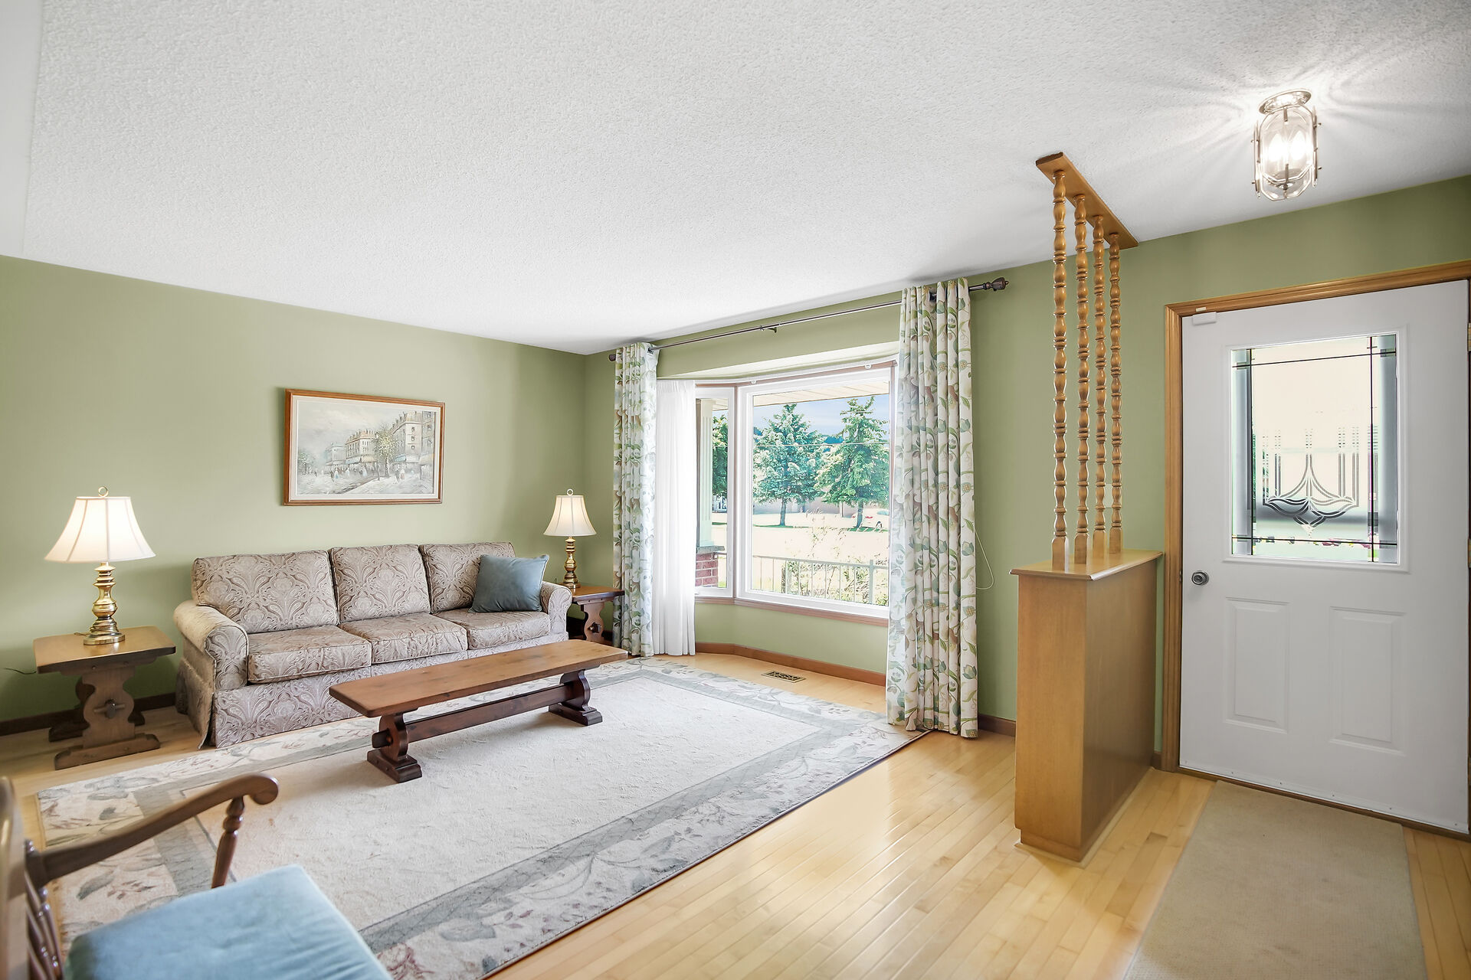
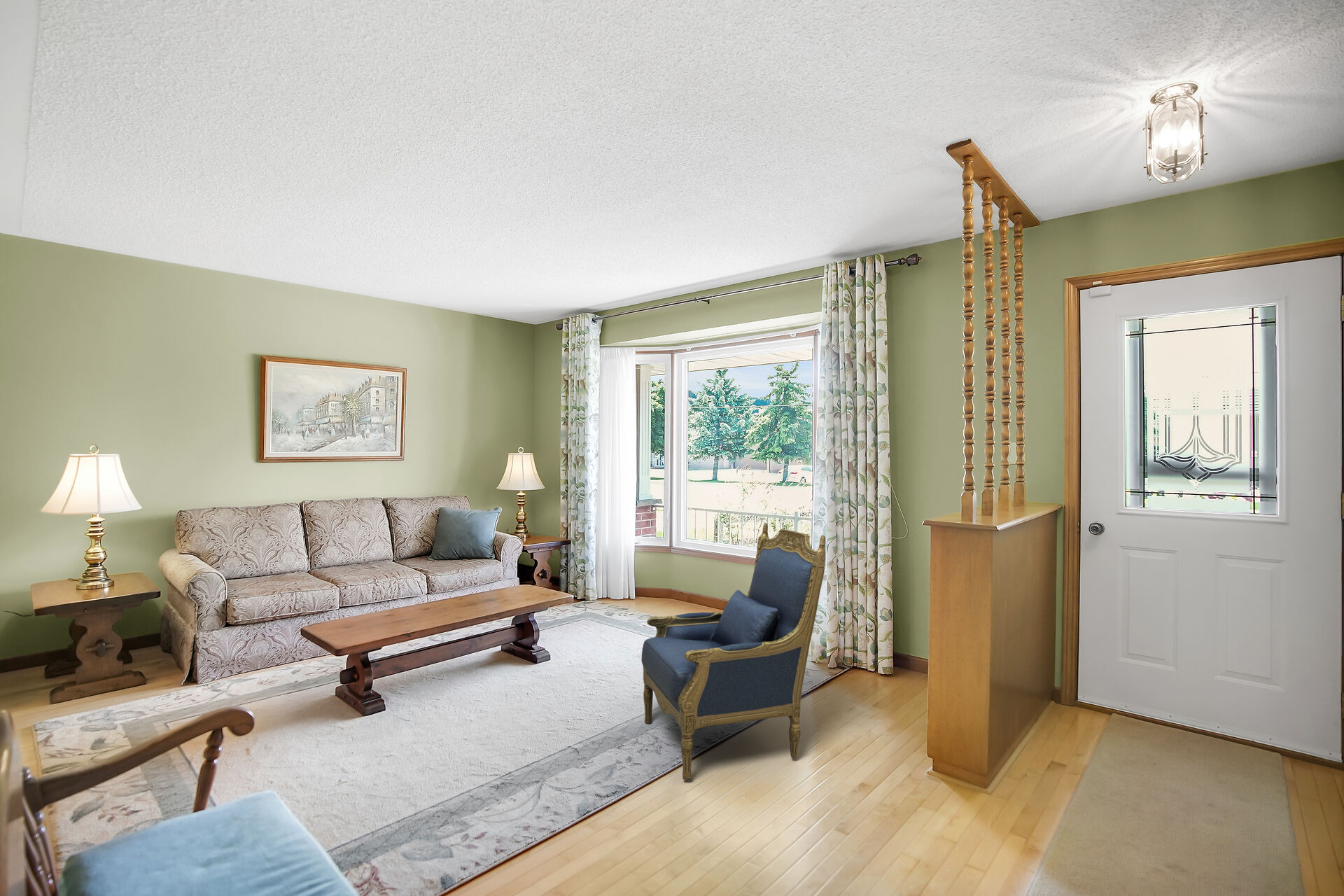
+ armchair (728, 634)
